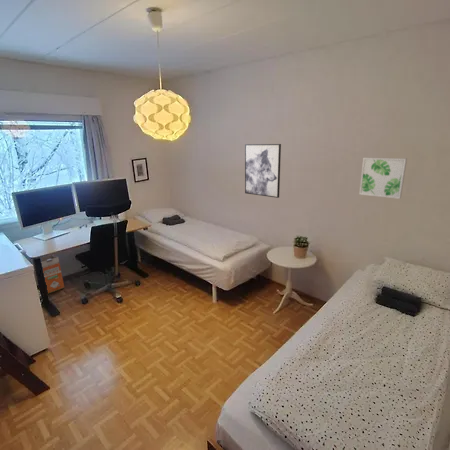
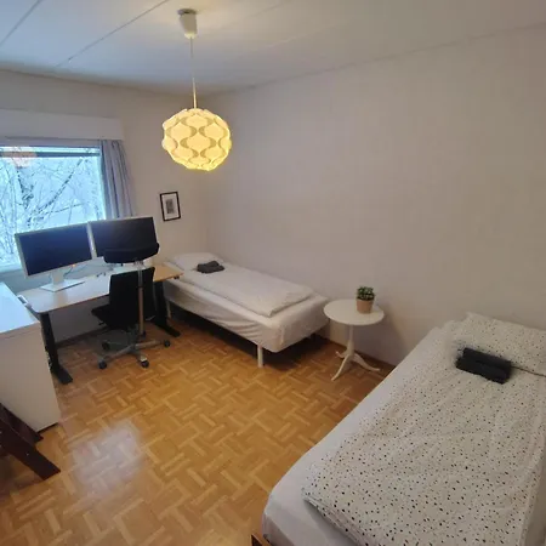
- wall art (261, 170)
- wall art (381, 177)
- waste bin (50, 273)
